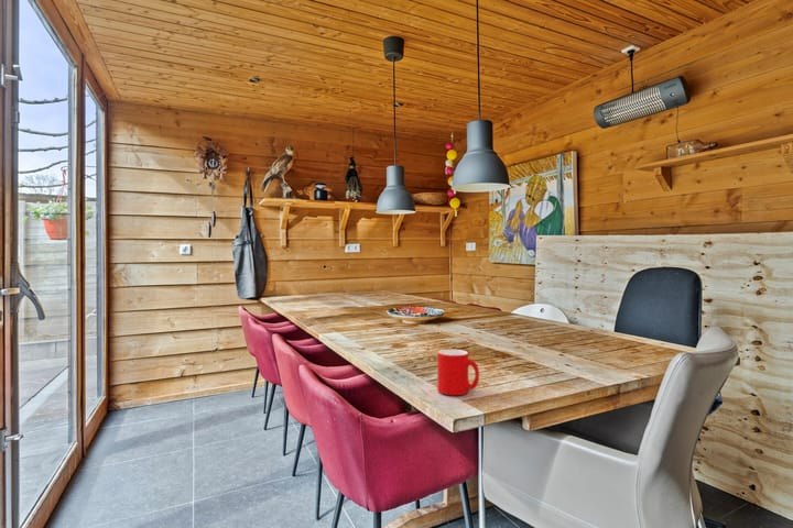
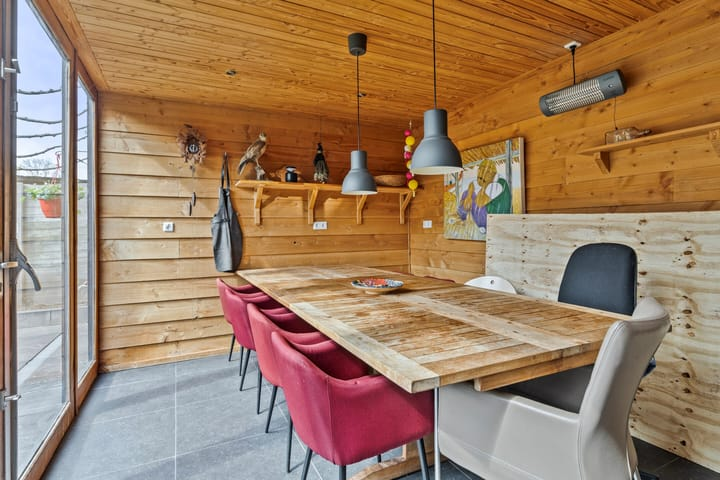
- cup (458, 372)
